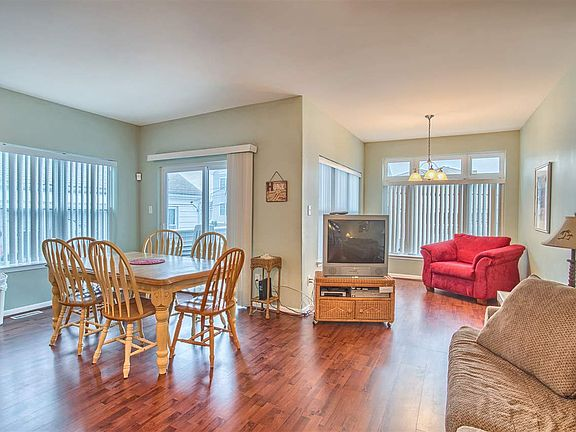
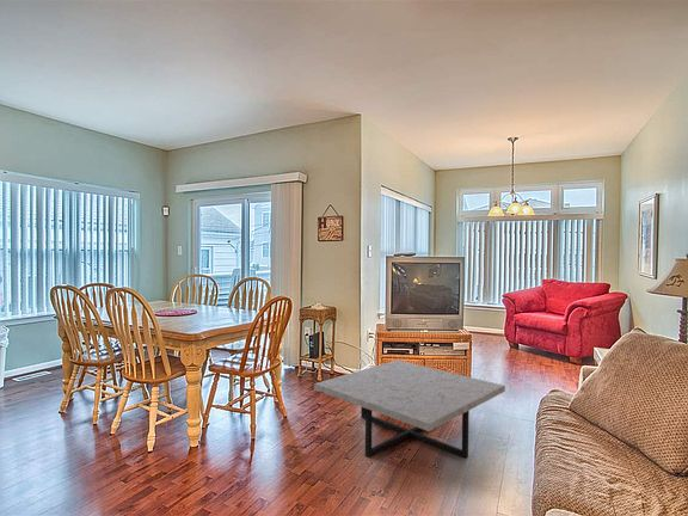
+ coffee table (408, 410)
